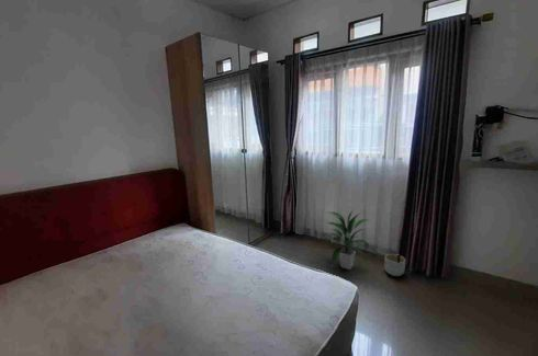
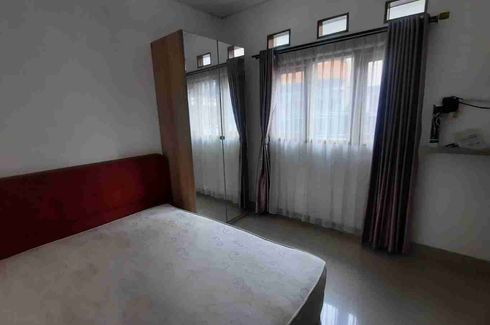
- planter (394, 265)
- indoor plant (345, 238)
